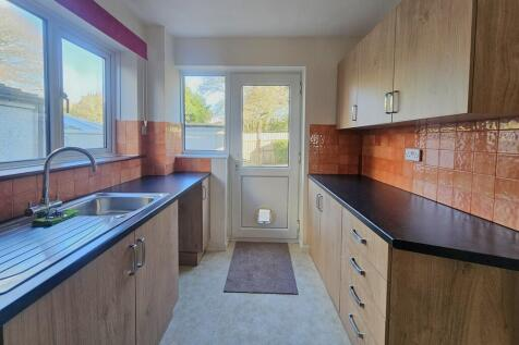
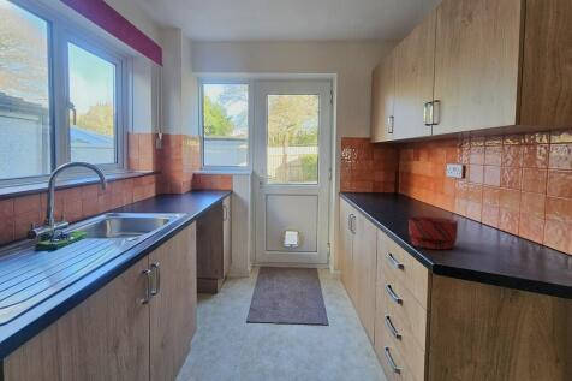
+ bowl (431, 232)
